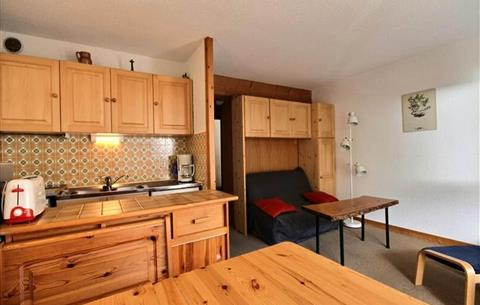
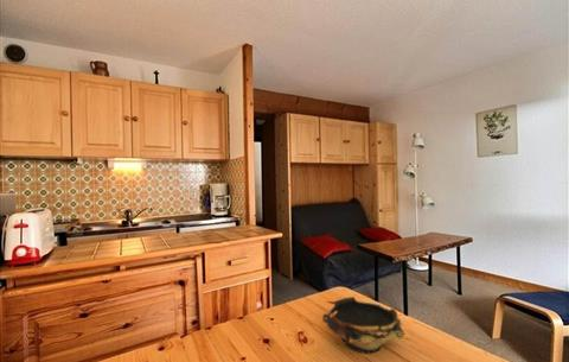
+ bowl (365, 325)
